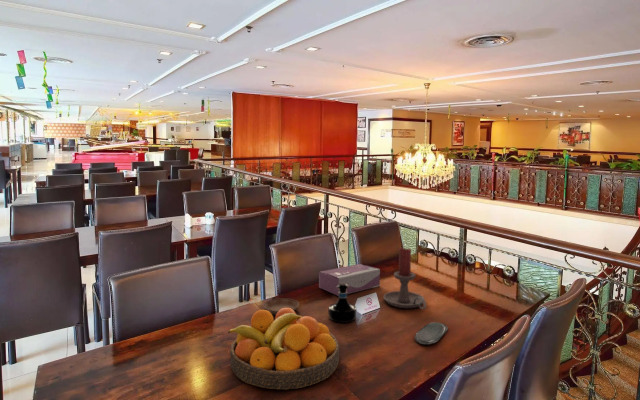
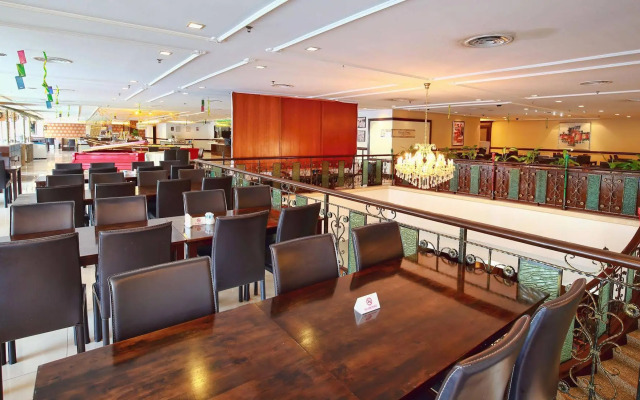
- saucer (281, 307)
- candle holder (408, 276)
- tequila bottle (342, 301)
- tissue box (349, 278)
- fruit bowl (285, 337)
- oval tray (431, 332)
